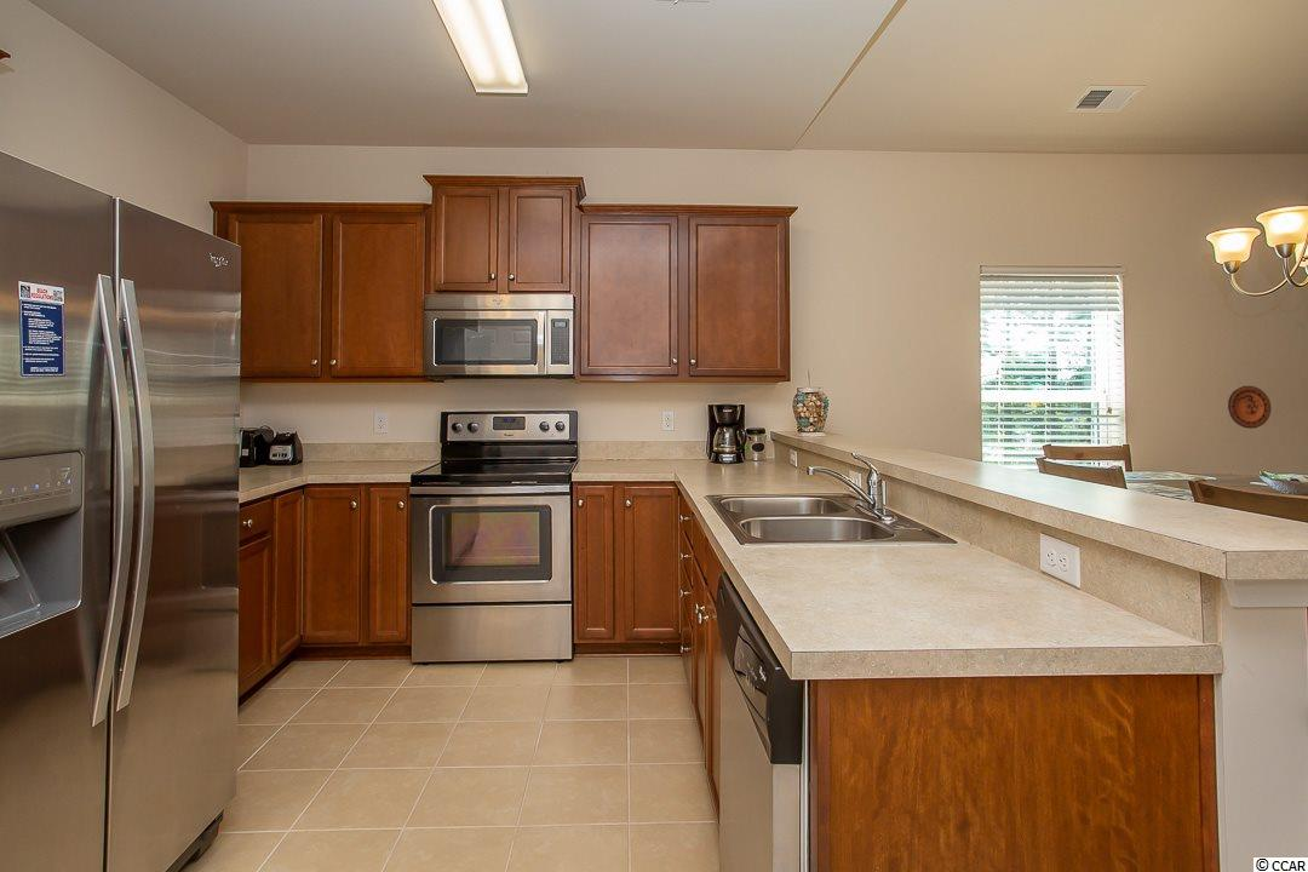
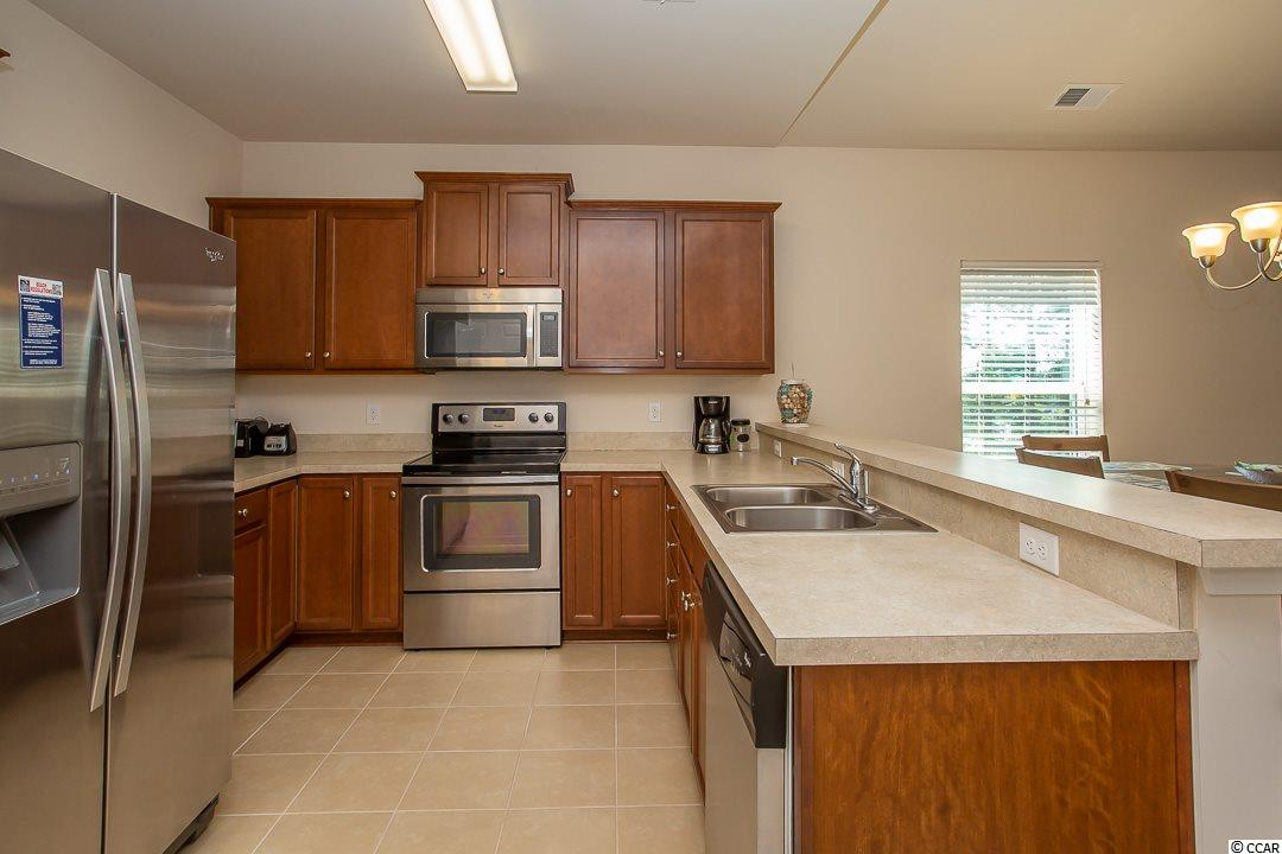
- decorative plate (1249, 407)
